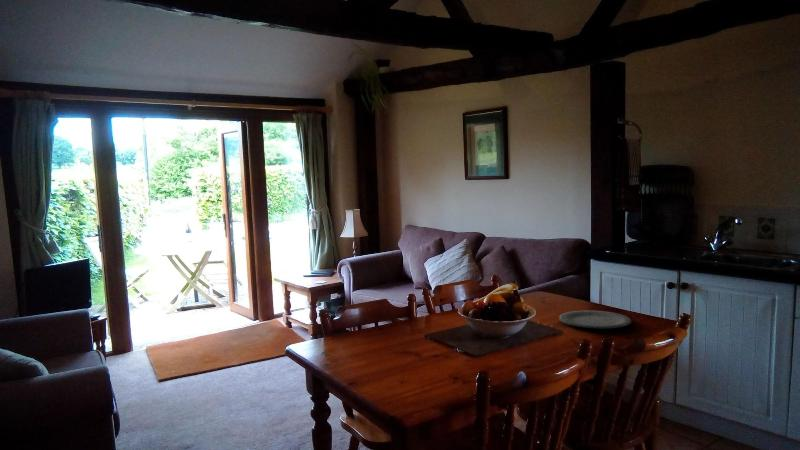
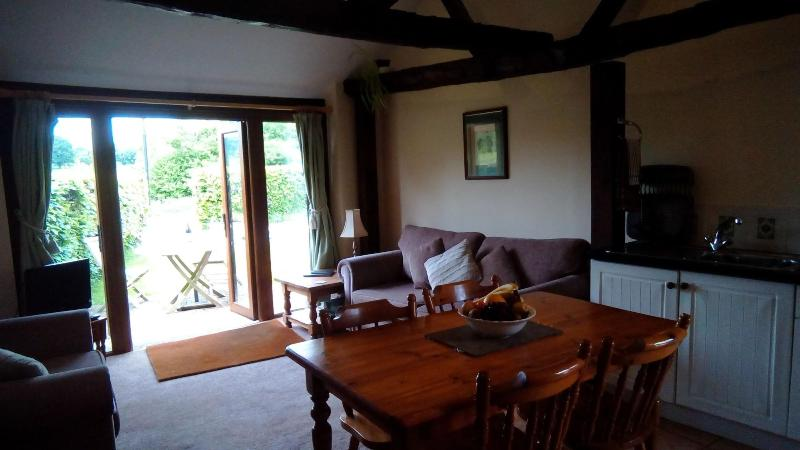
- plate (594, 320)
